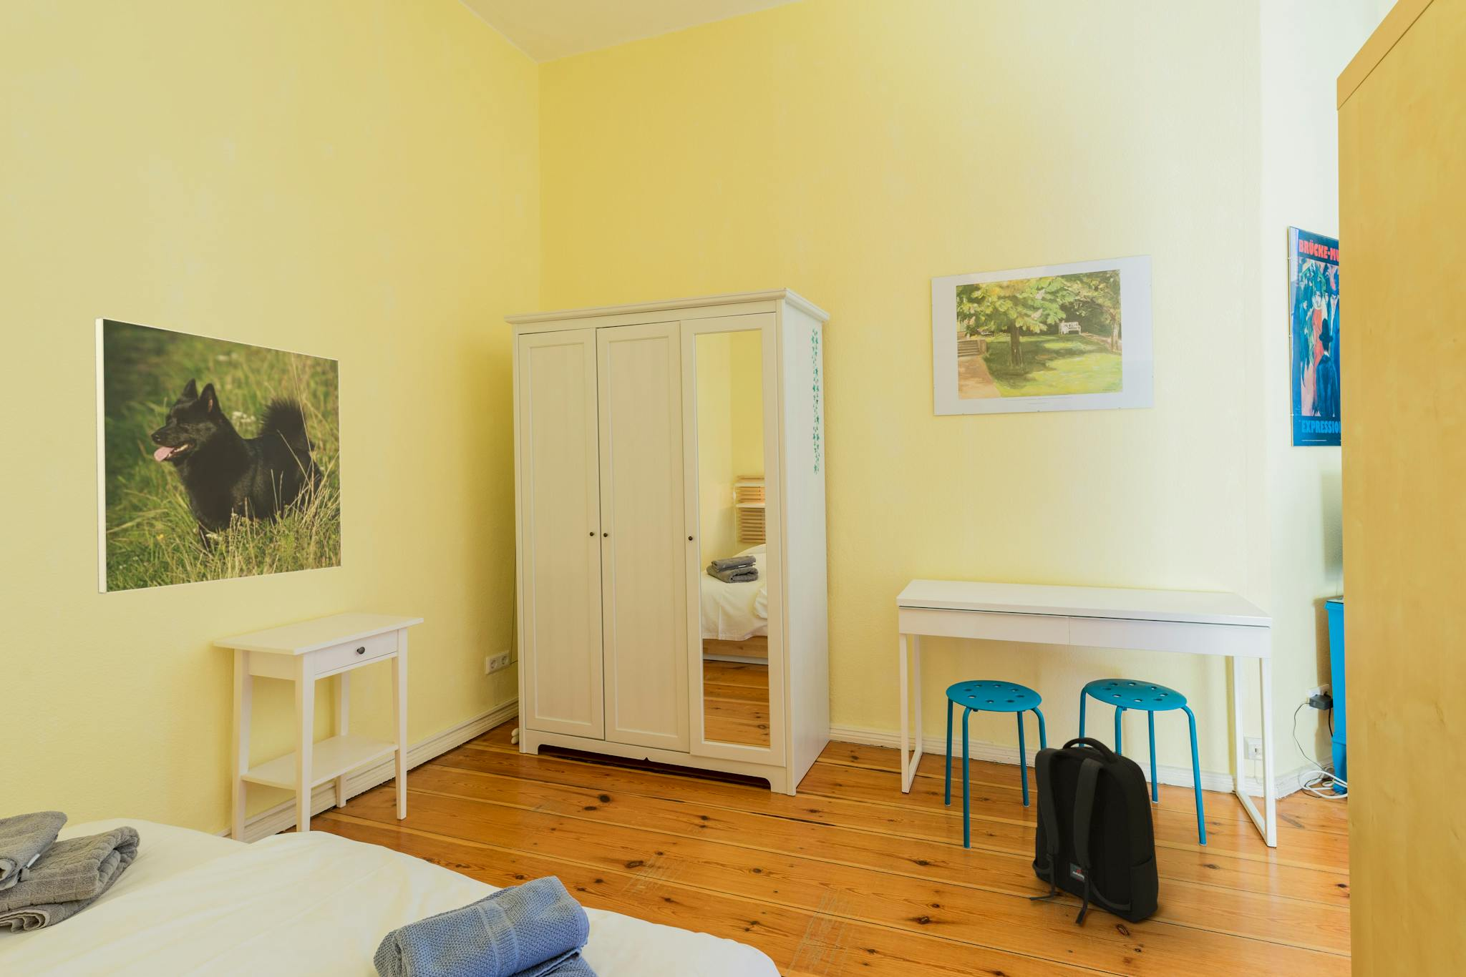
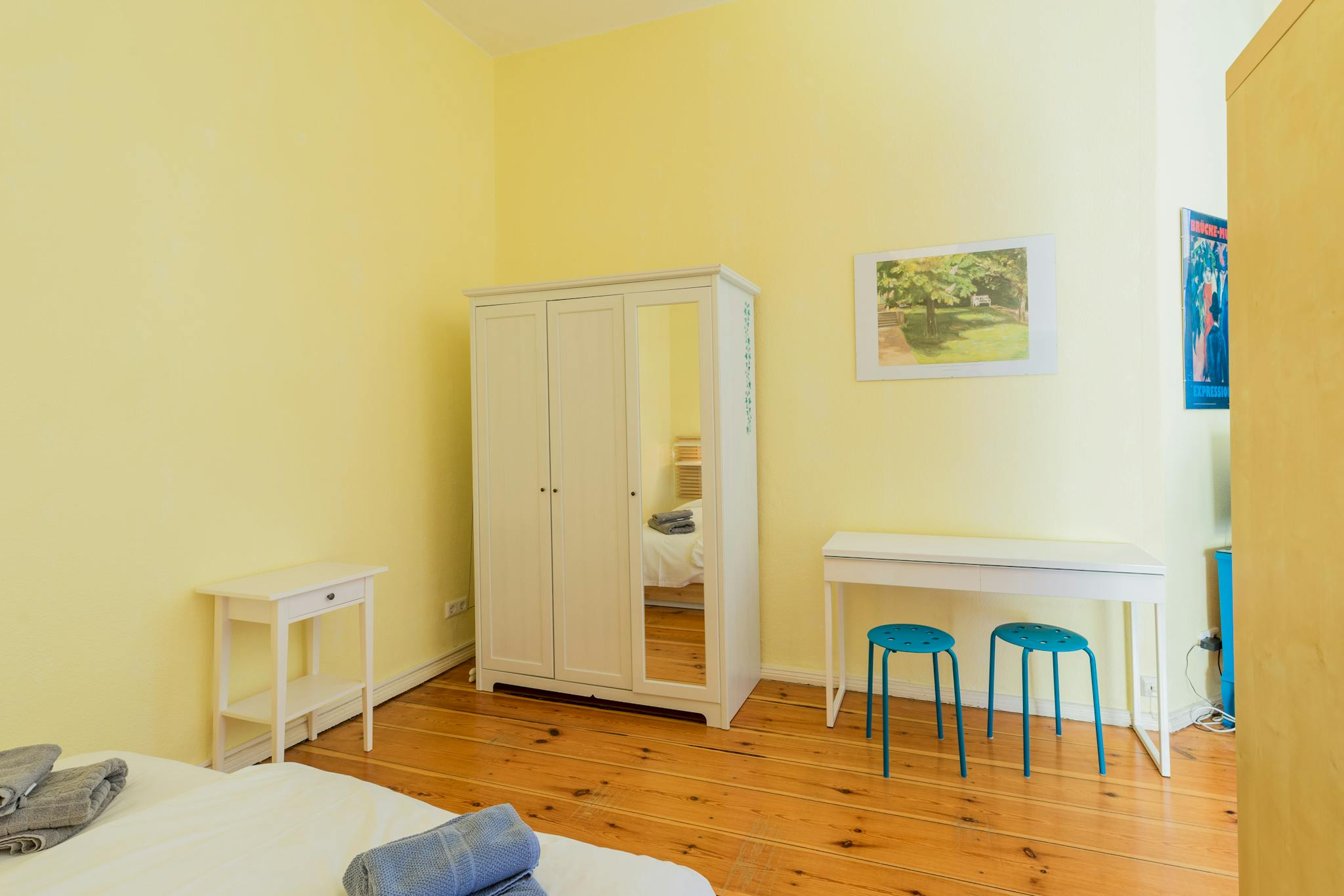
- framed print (236, 460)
- backpack (1084, 818)
